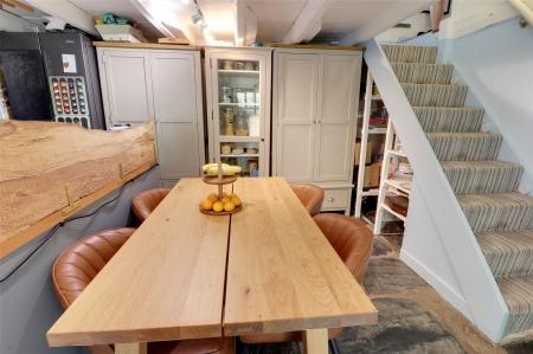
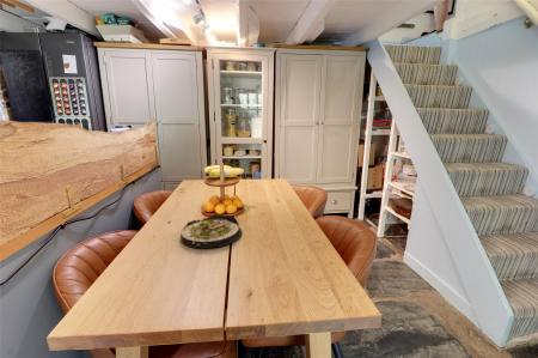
+ salad plate (210, 229)
